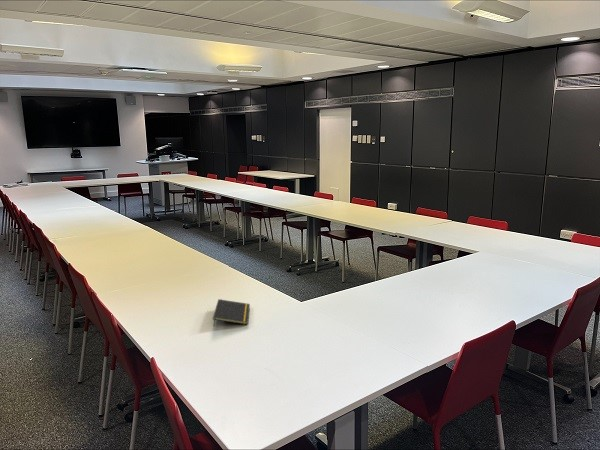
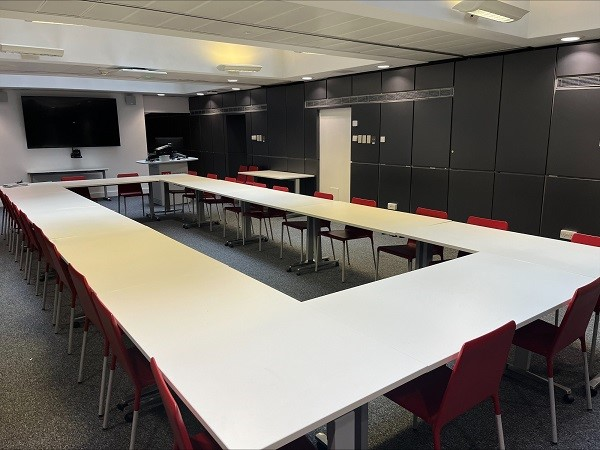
- notepad (232, 311)
